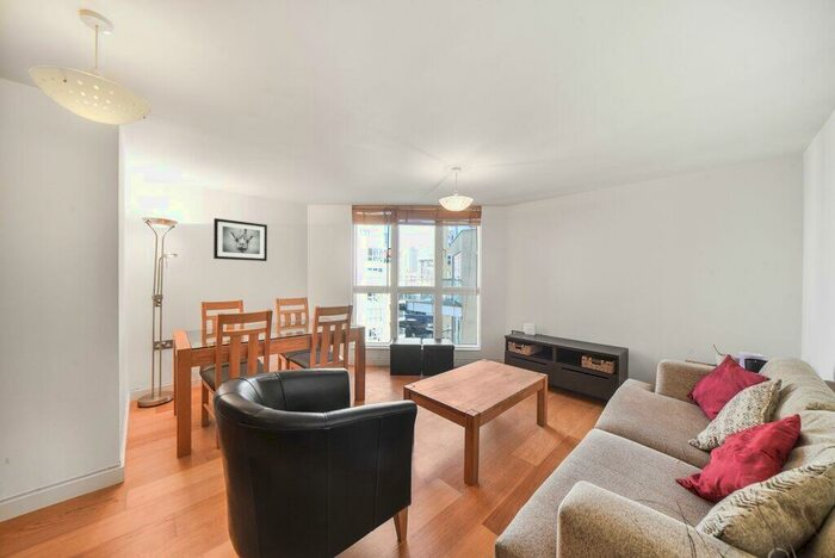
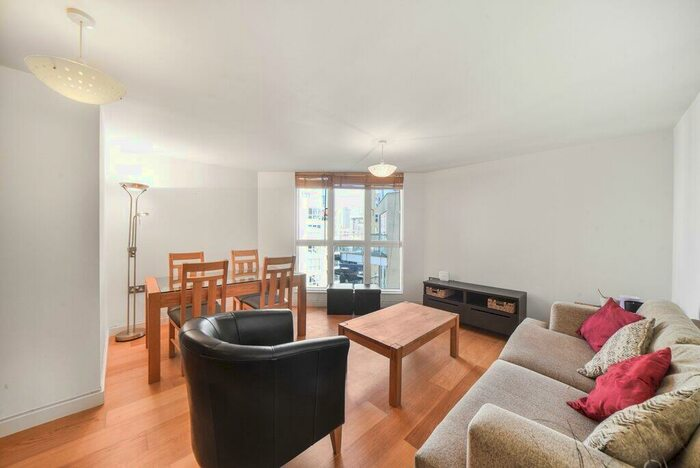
- wall art (241, 241)
